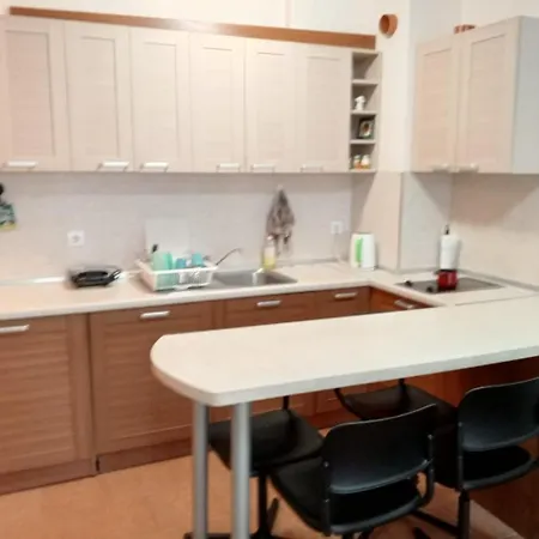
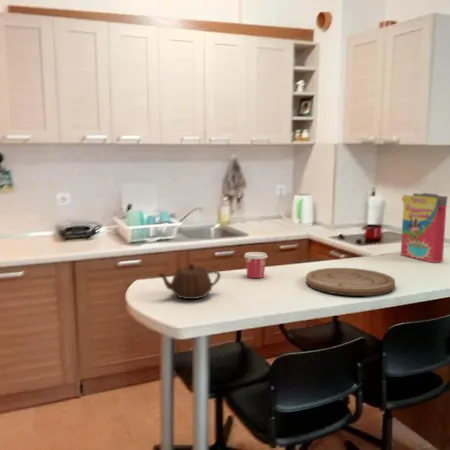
+ cutting board (349, 280)
+ cereal box (423, 226)
+ teapot (189, 280)
+ cup (255, 265)
